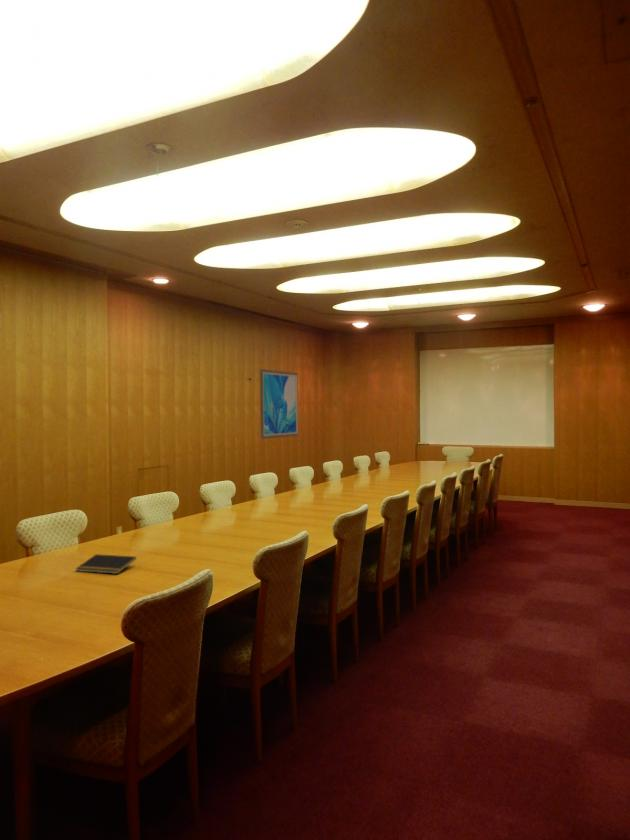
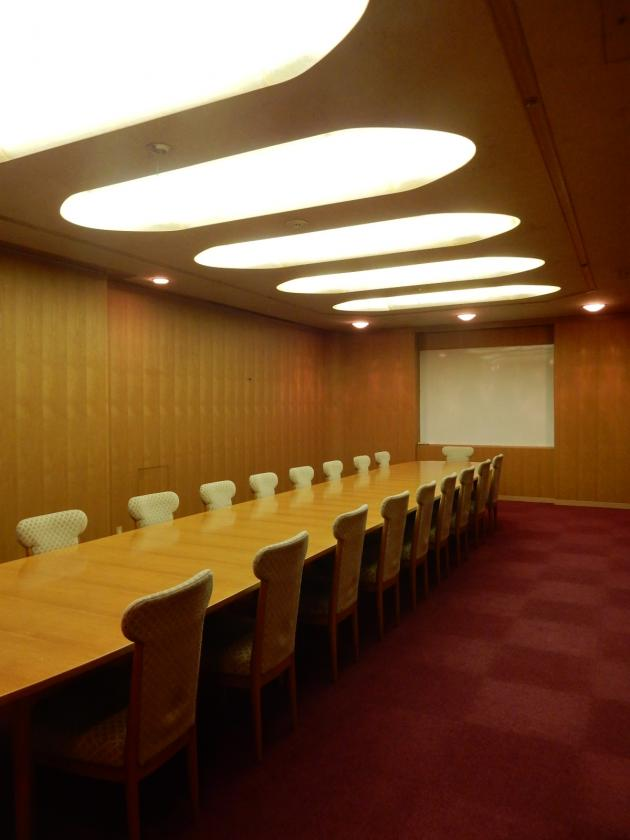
- wall art (280, 404)
- notepad (106, 563)
